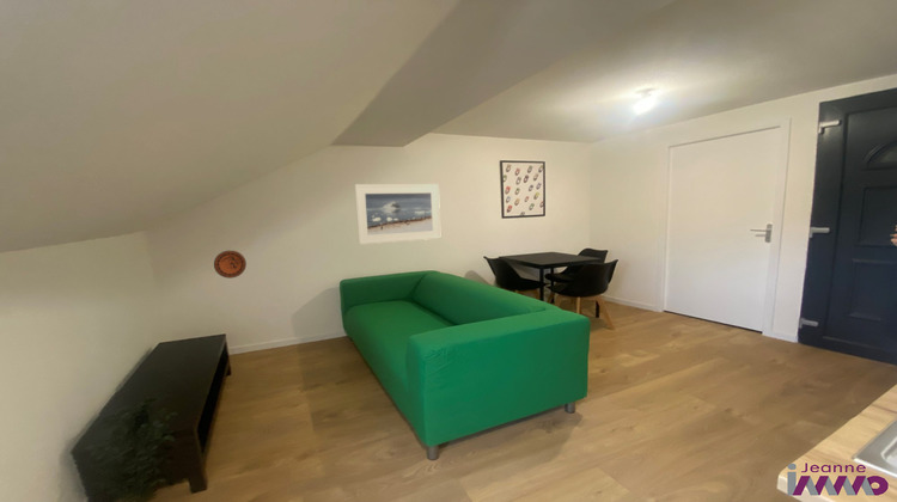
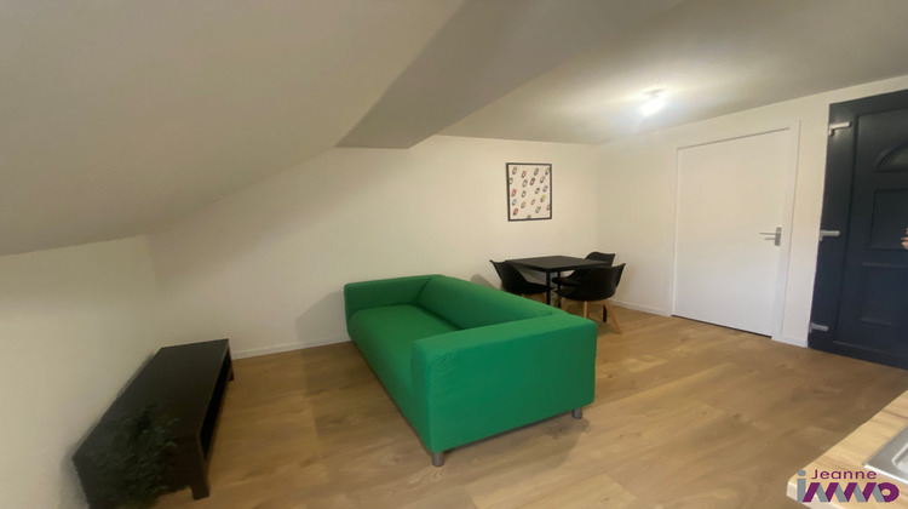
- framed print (399, 213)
- decorative plate (230, 264)
